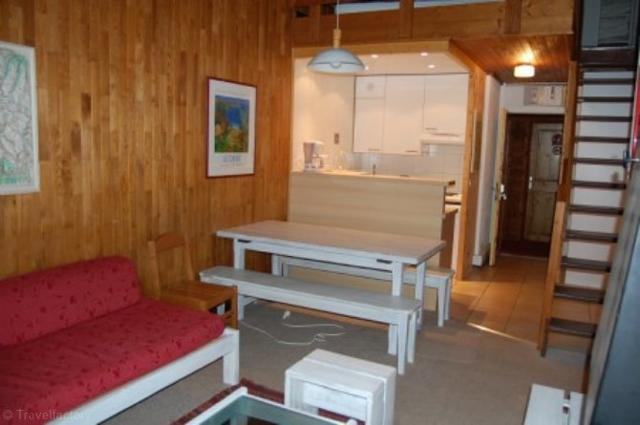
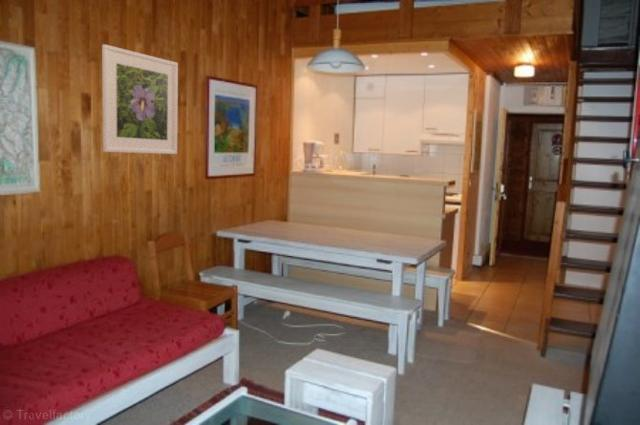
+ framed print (142, 104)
